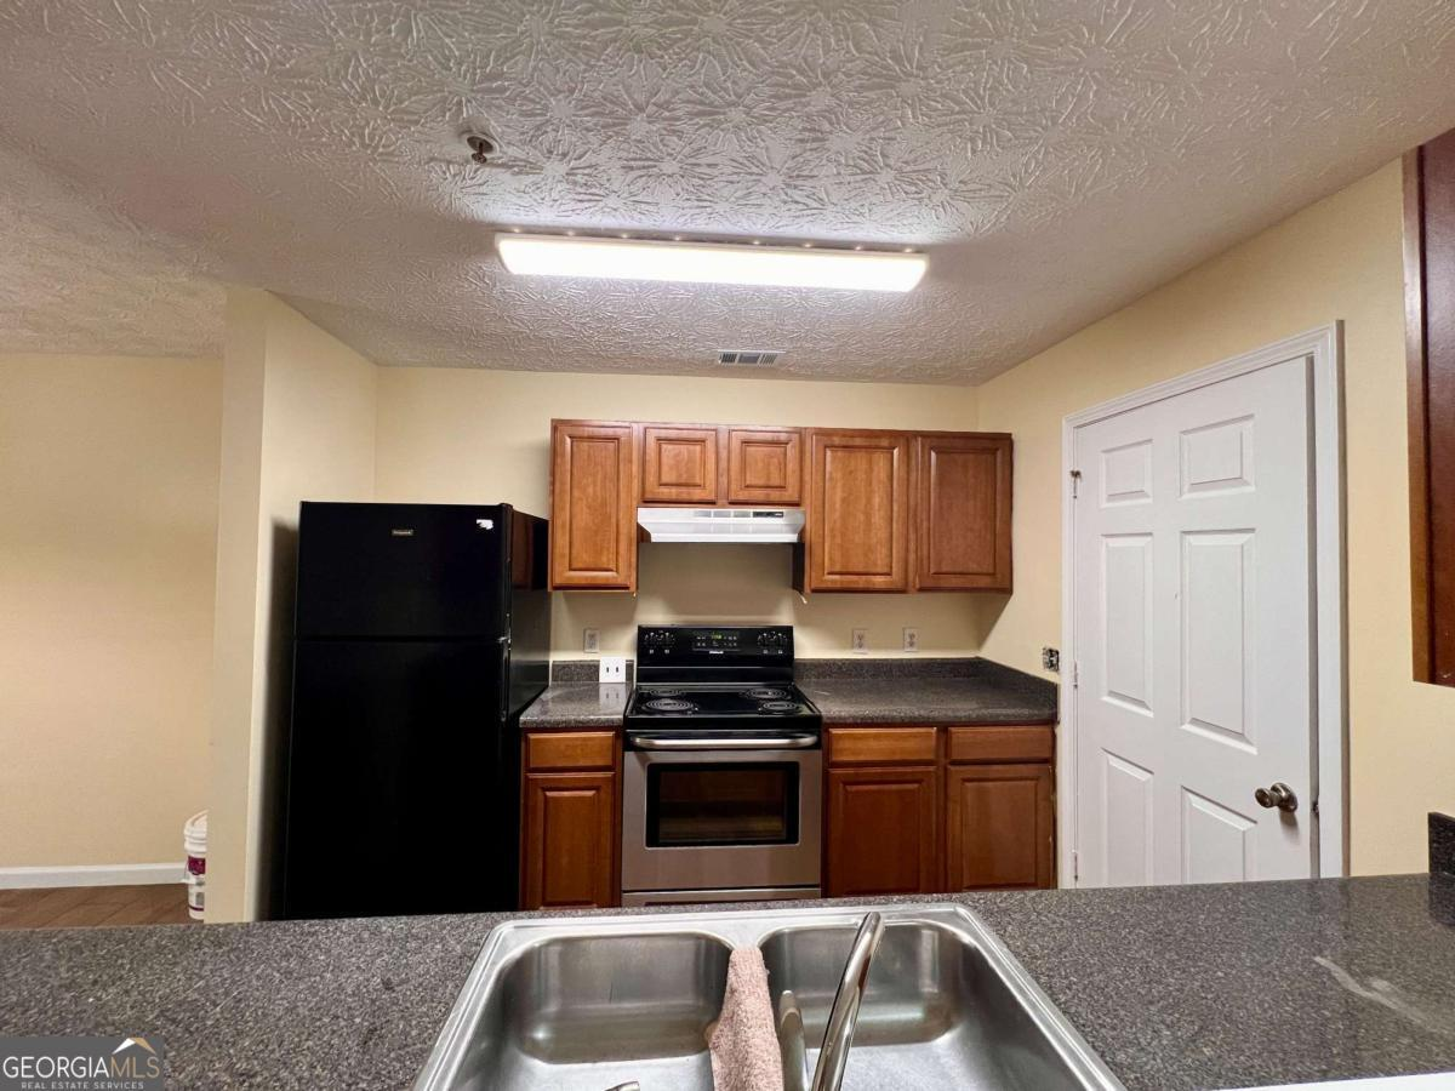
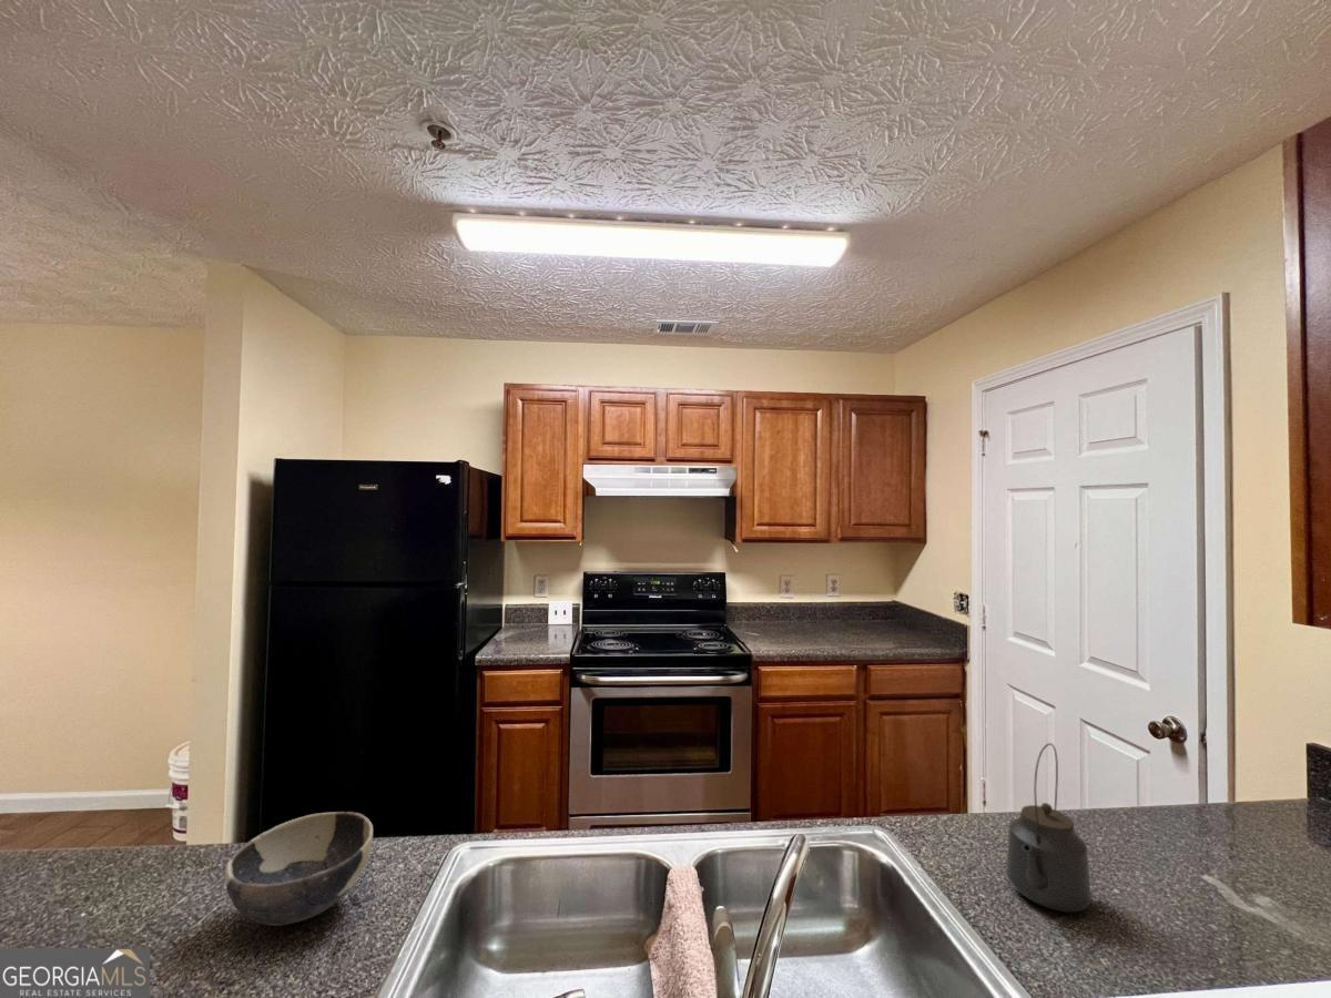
+ bowl (302, 875)
+ kettle (1043, 824)
